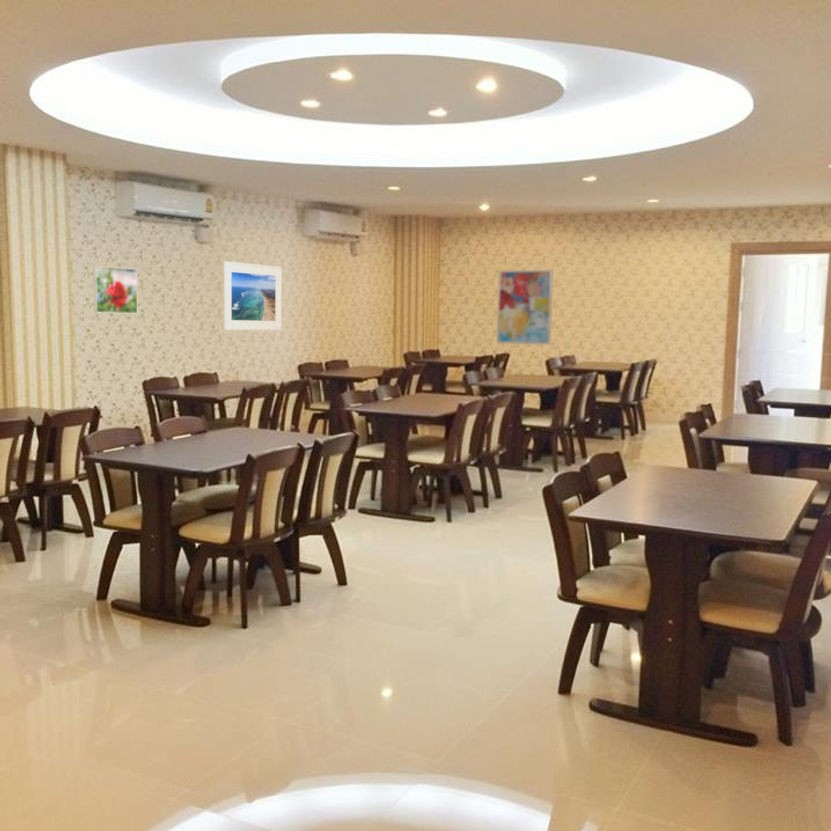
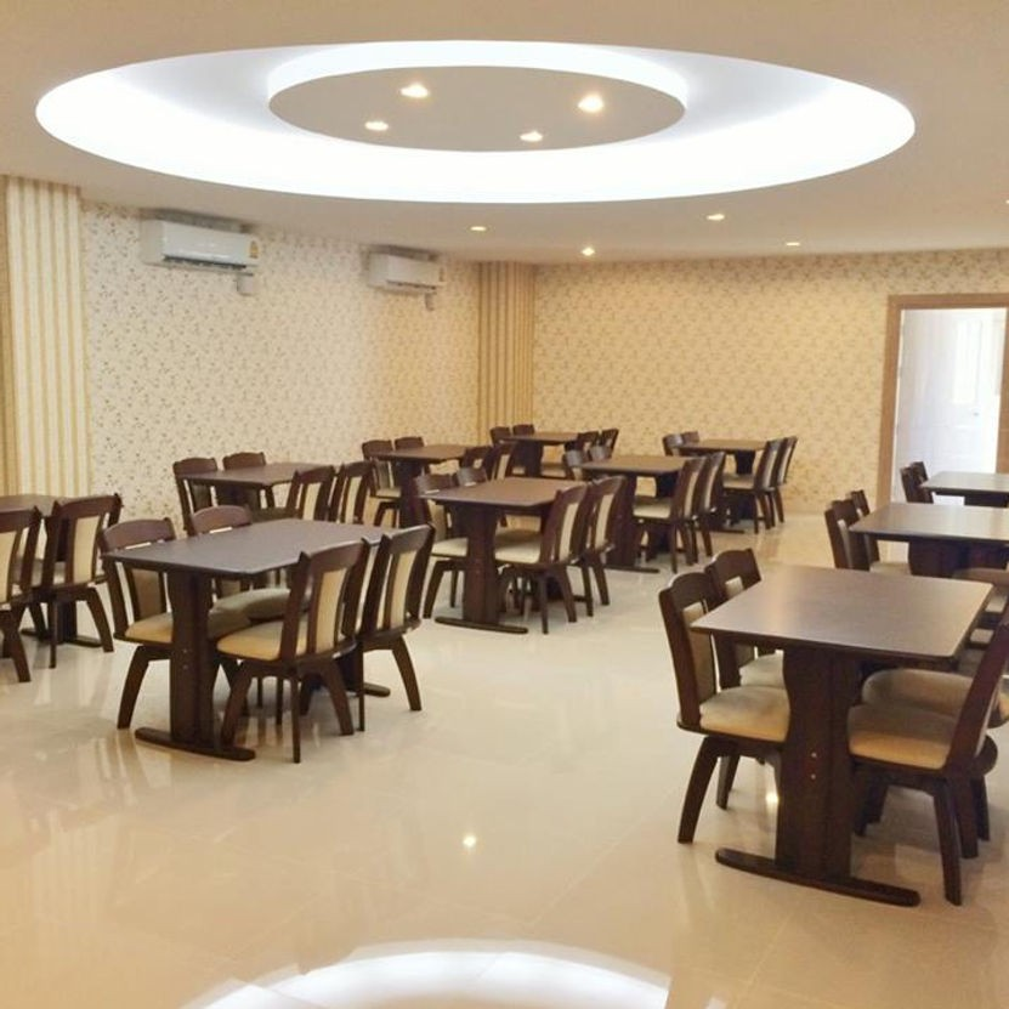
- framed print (116, 290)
- wall art (524, 307)
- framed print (253, 297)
